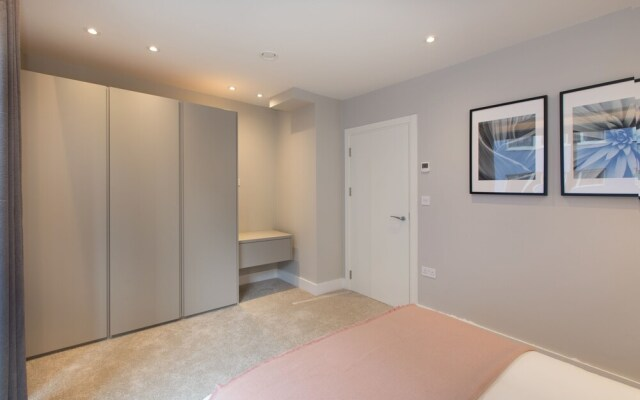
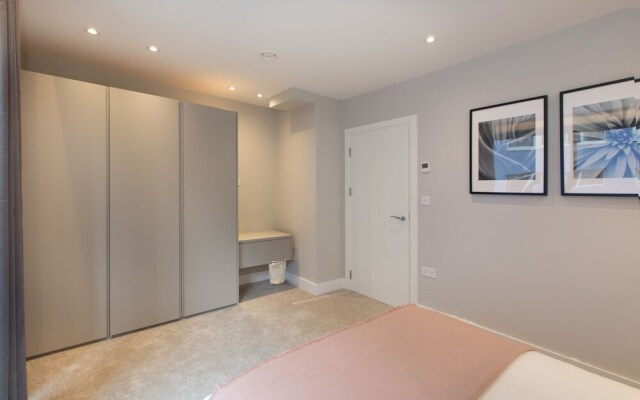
+ wastebasket (277, 271)
